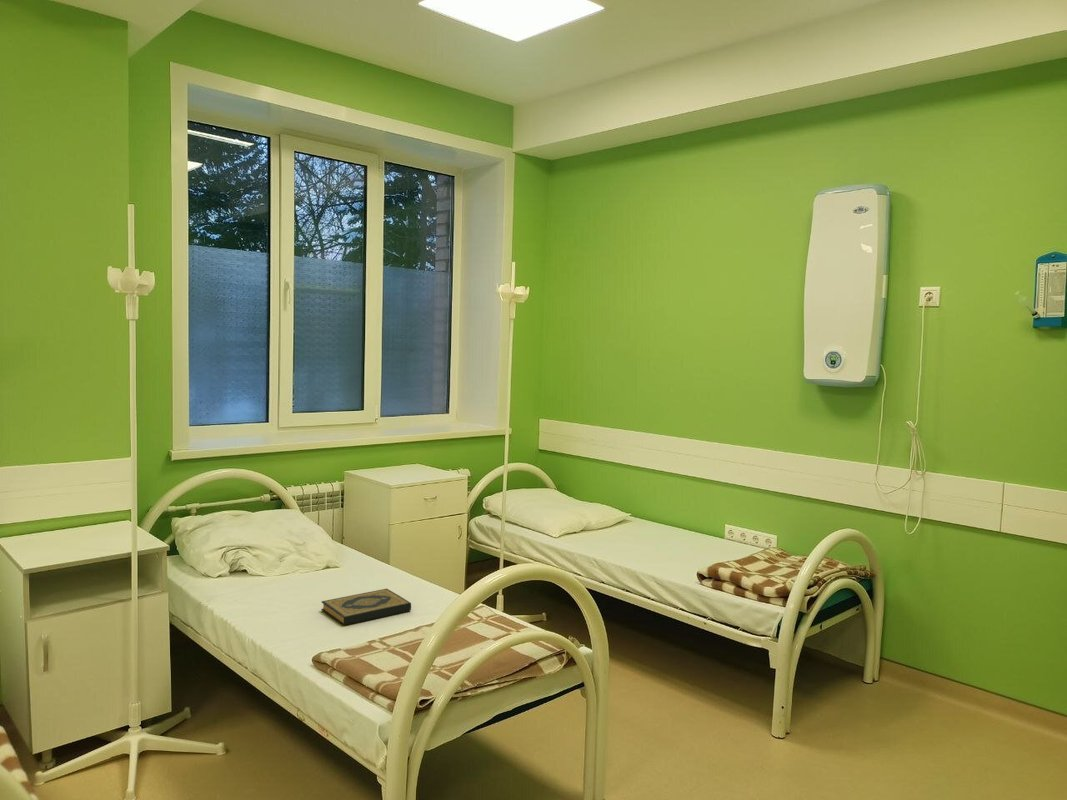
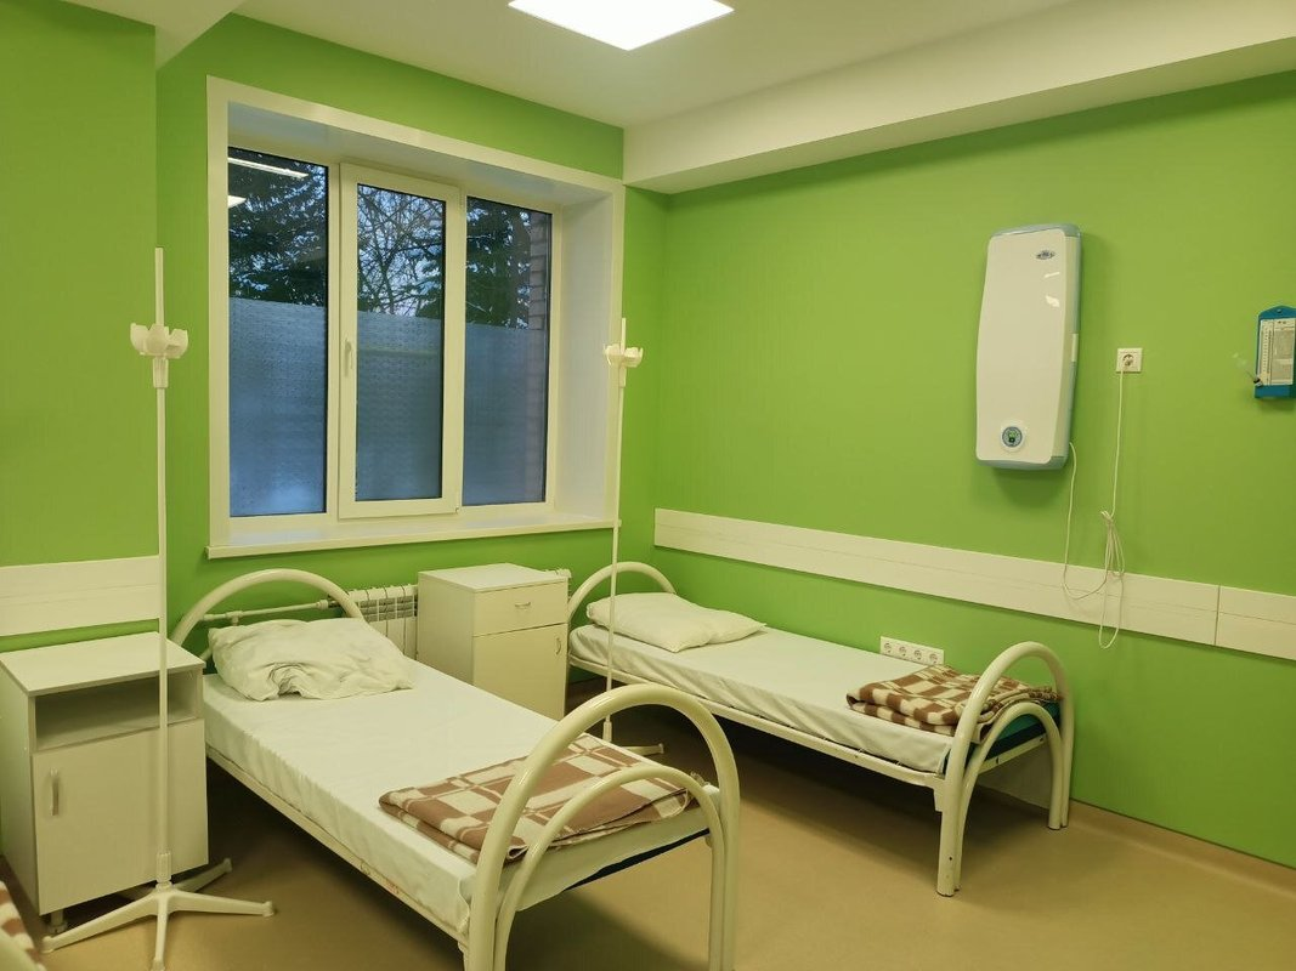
- hardback book (366, 606)
